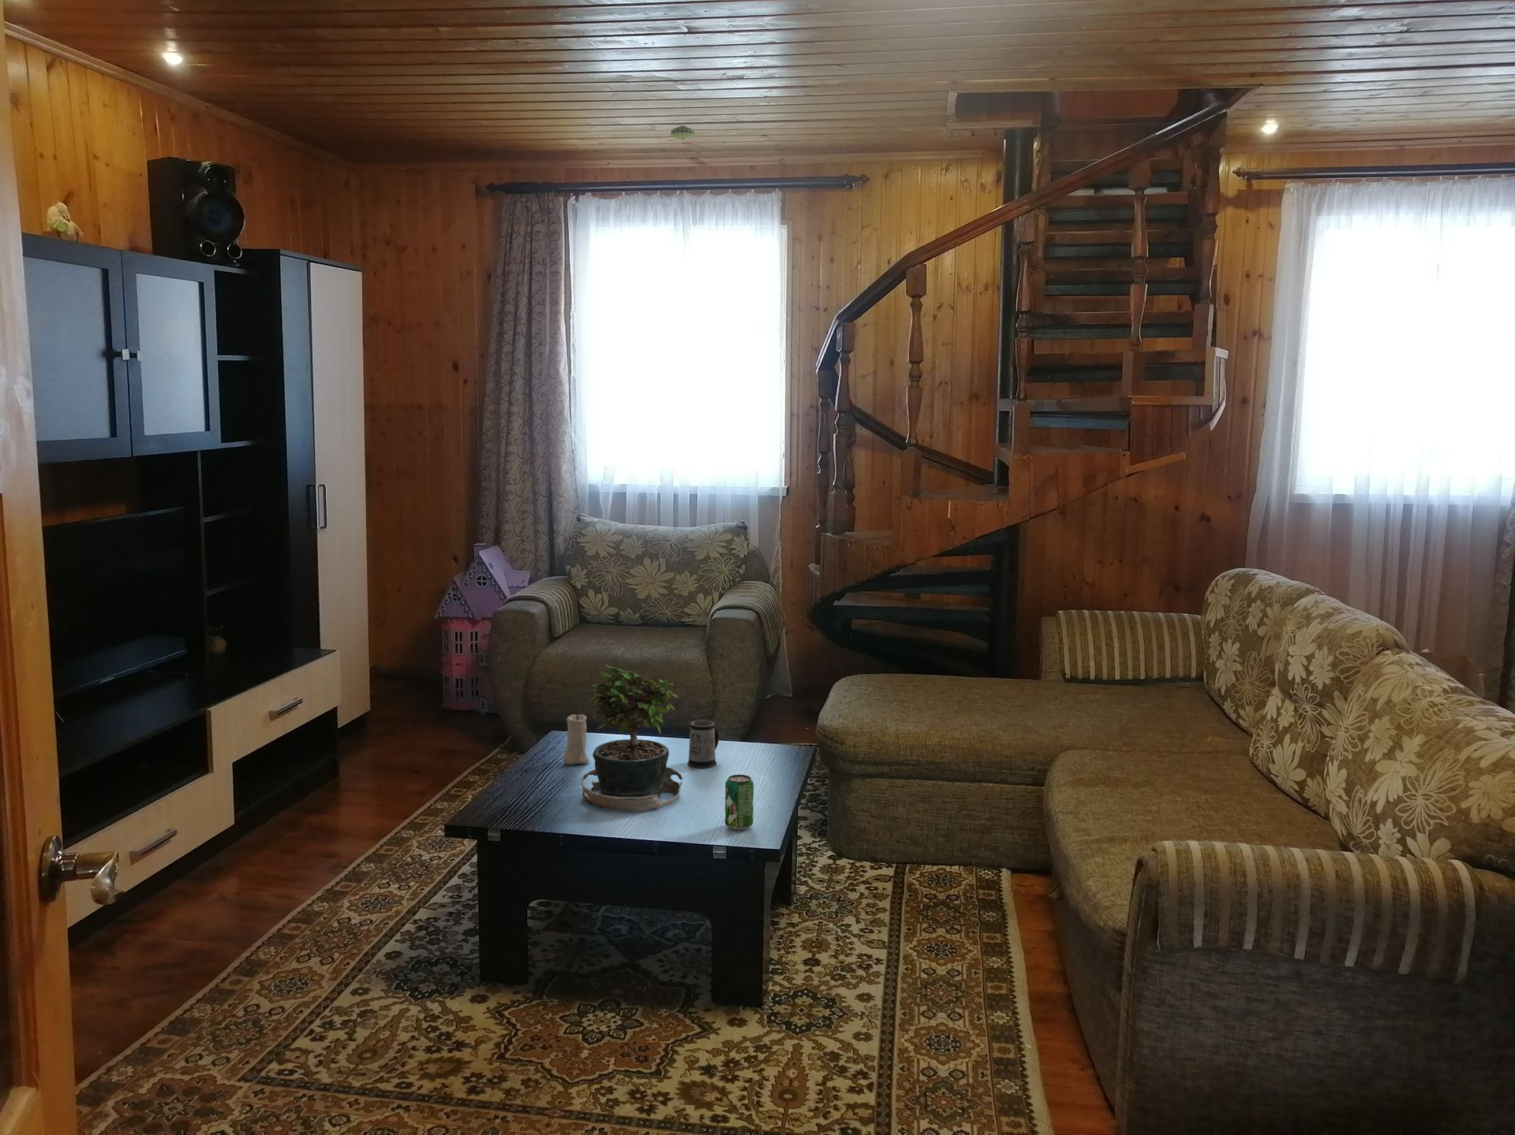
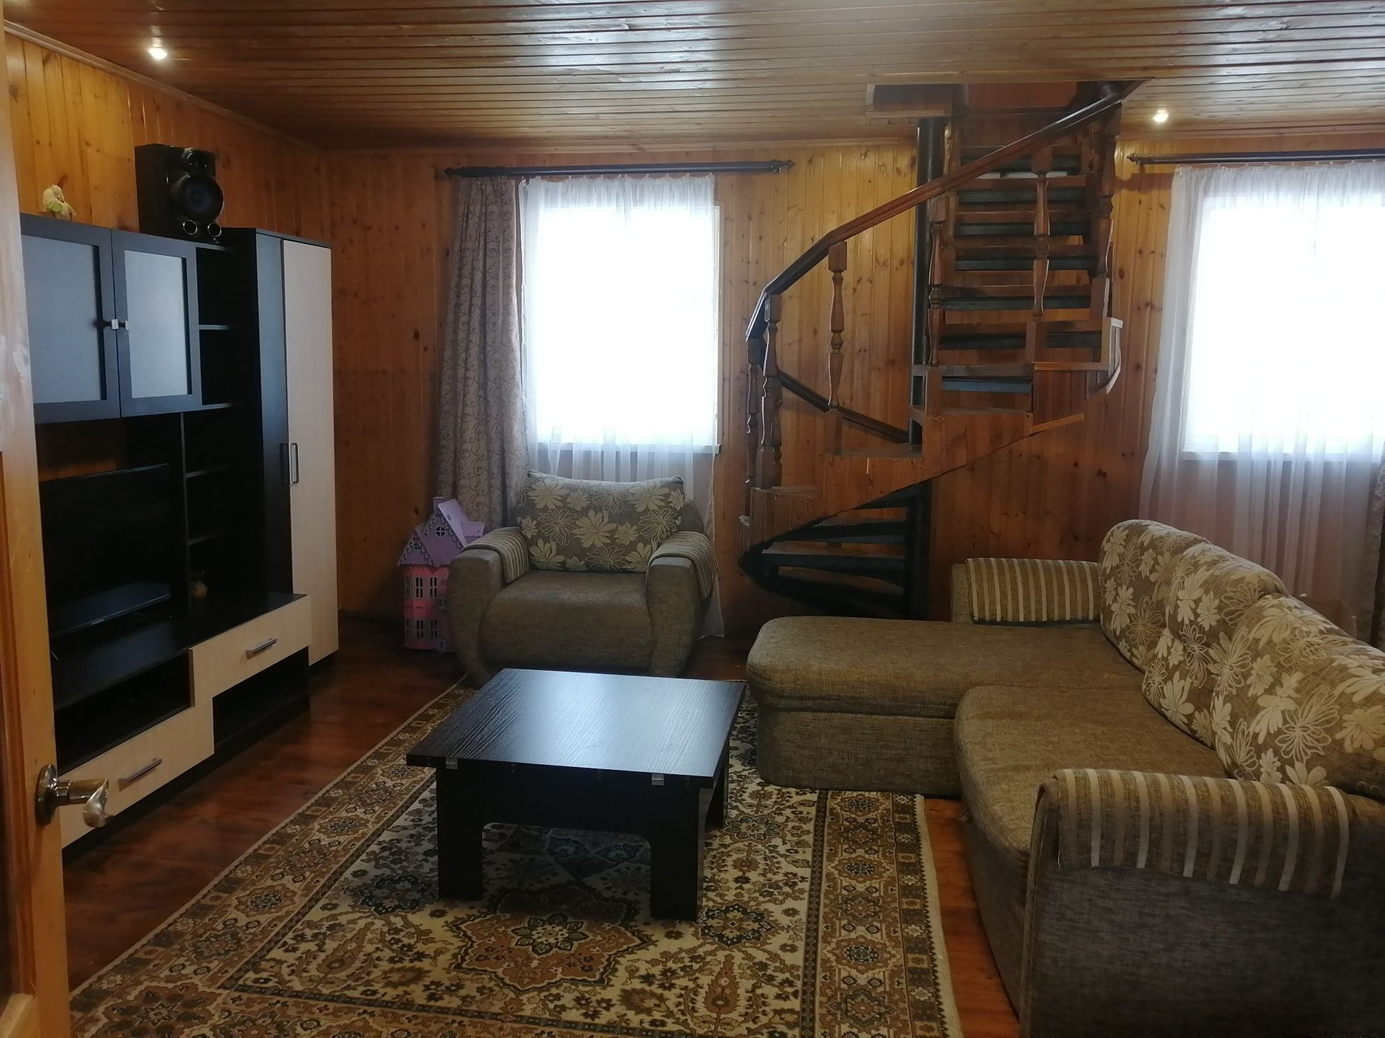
- mug (705, 742)
- candle (576, 736)
- potted plant (627, 727)
- smoke detector (682, 132)
- beverage can (738, 801)
